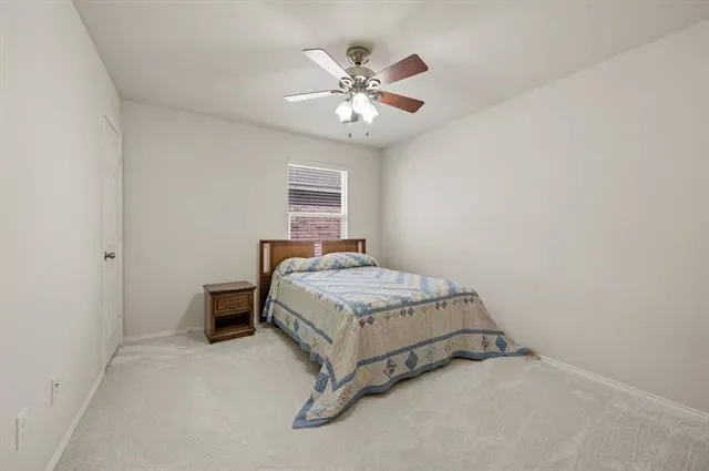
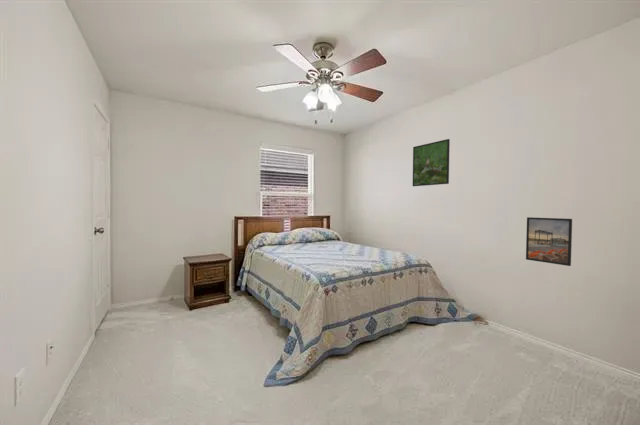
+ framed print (429, 164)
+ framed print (547, 240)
